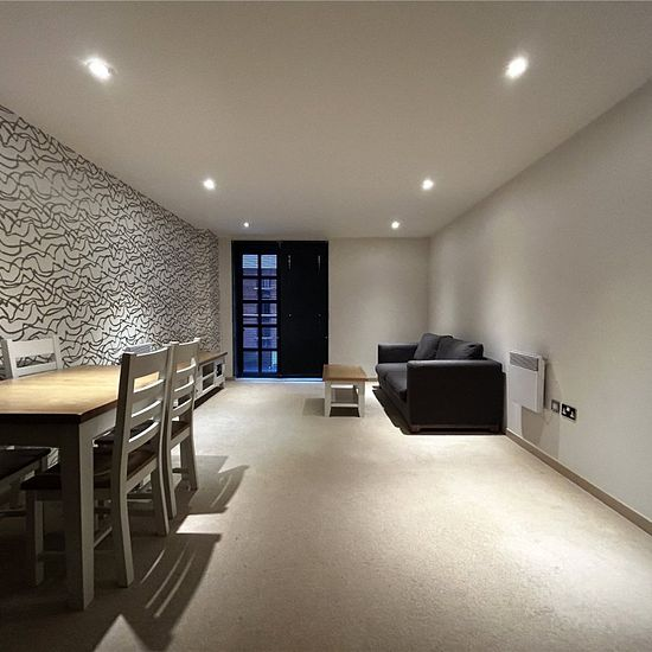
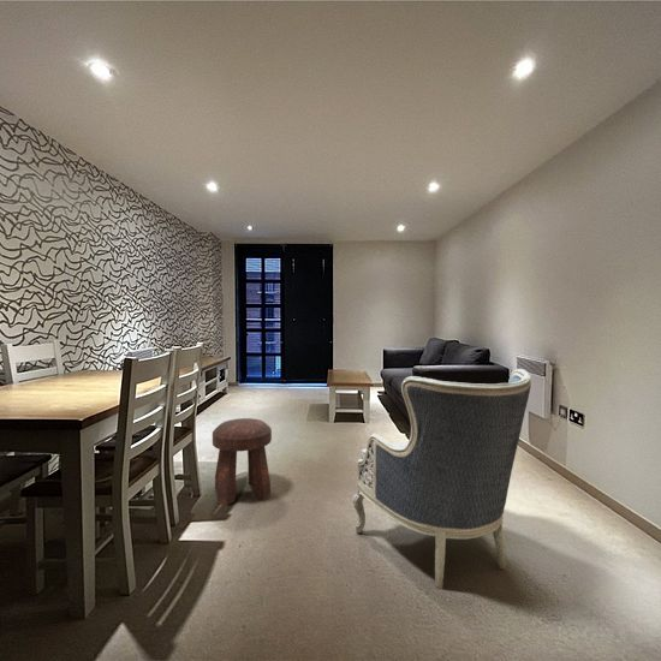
+ stool (248, 457)
+ armchair (431, 460)
